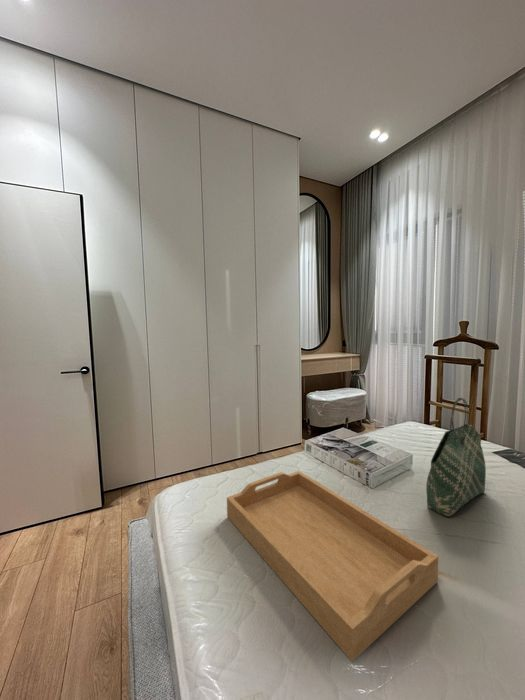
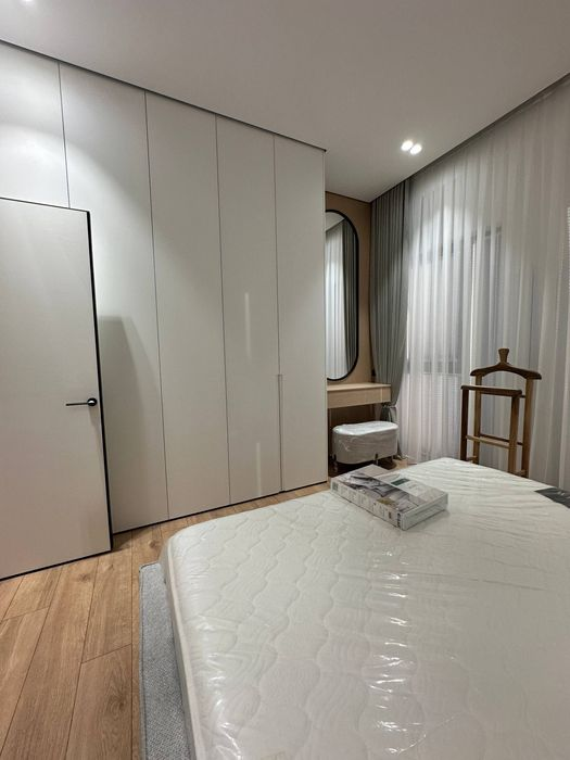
- serving tray (316, 530)
- tote bag (458, 449)
